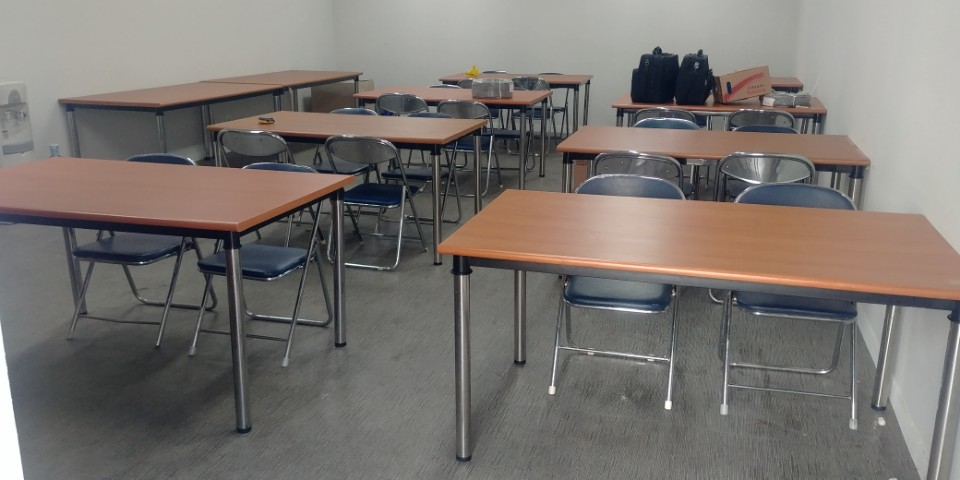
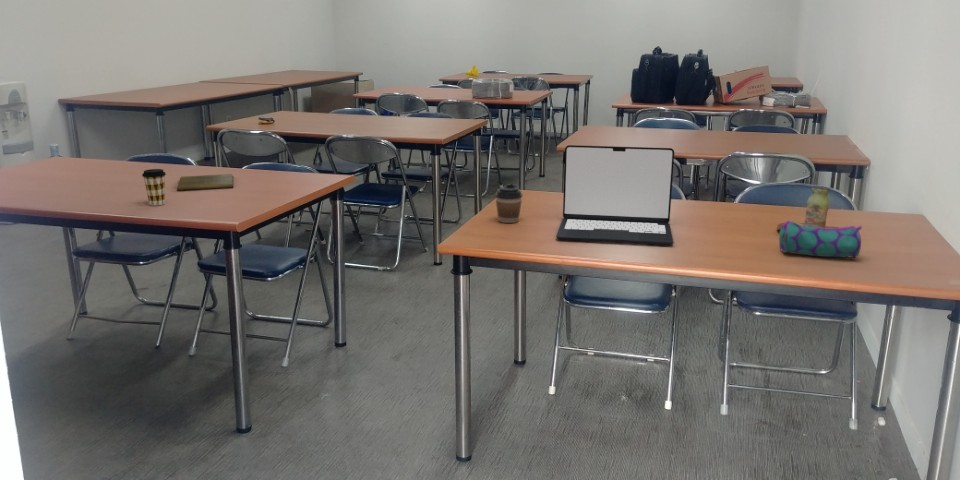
+ pencil case (819, 238)
+ coffee cup (155, 187)
+ laptop (616, 193)
+ bottle (813, 209)
+ coffee cup (508, 203)
+ book (206, 180)
